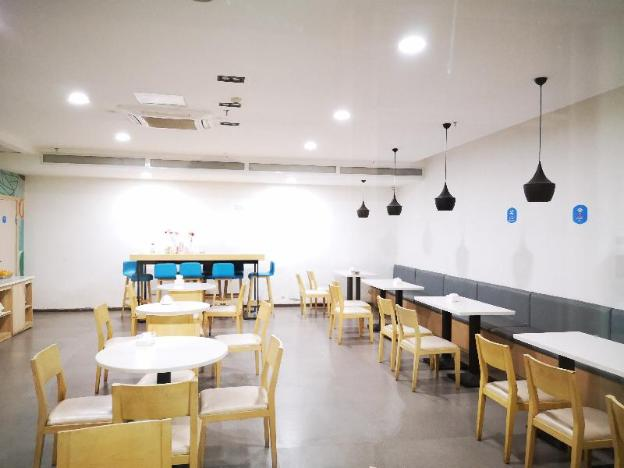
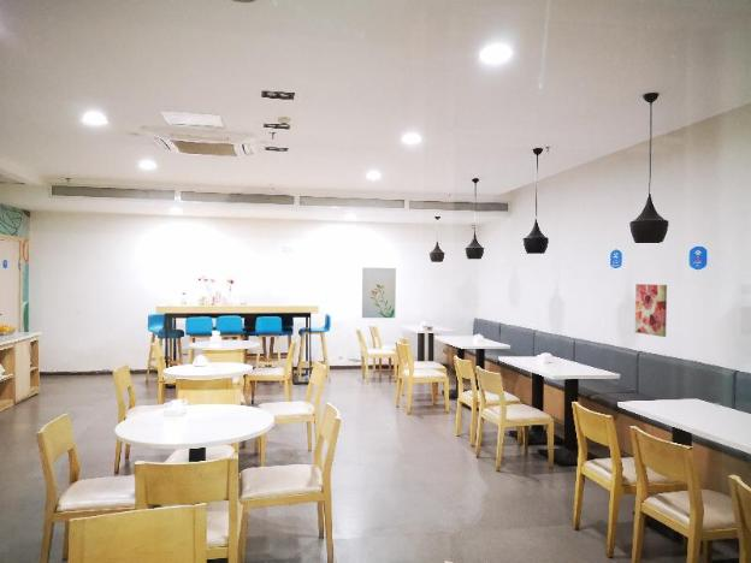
+ wall art (378, 292)
+ wall art (650, 309)
